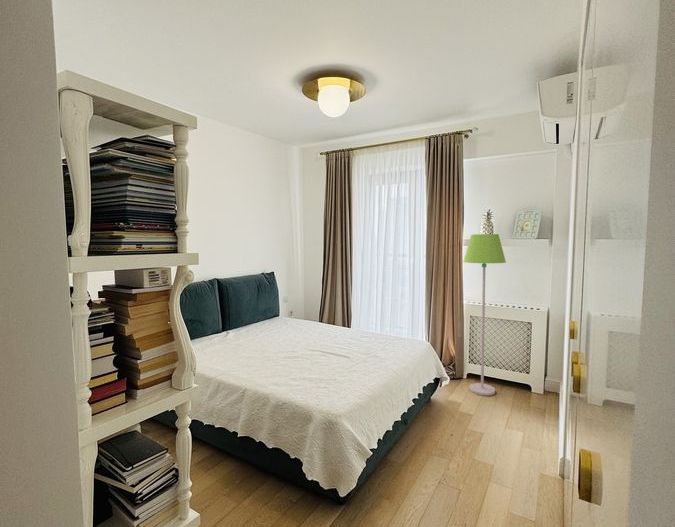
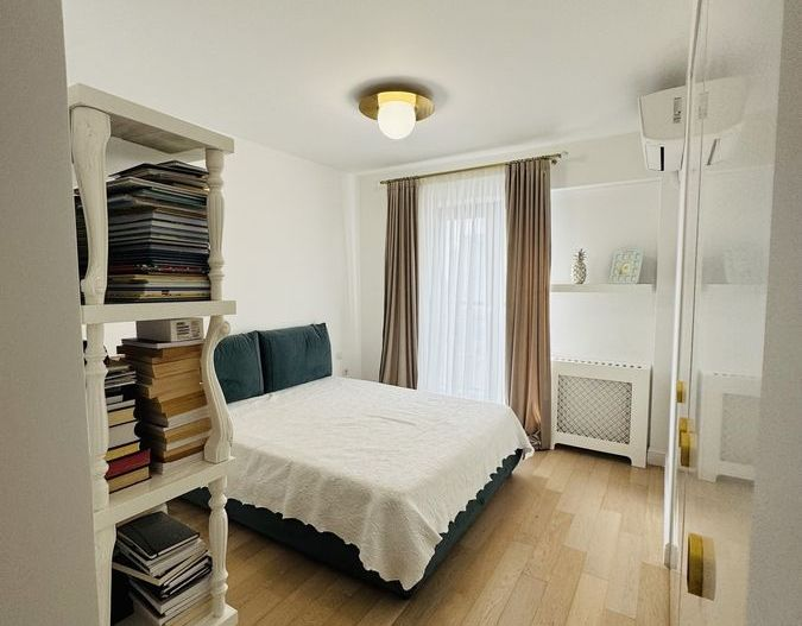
- floor lamp (483, 313)
